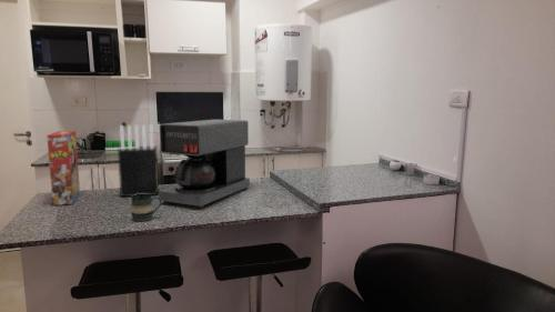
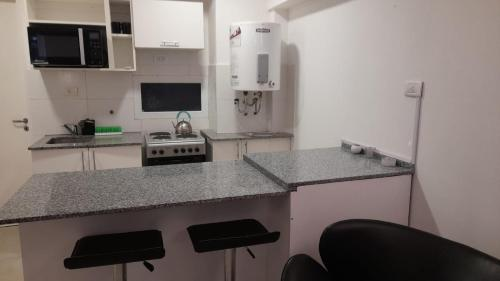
- cereal box (64, 165)
- coffee maker (206, 159)
- mug (147, 207)
- knife block (139, 159)
